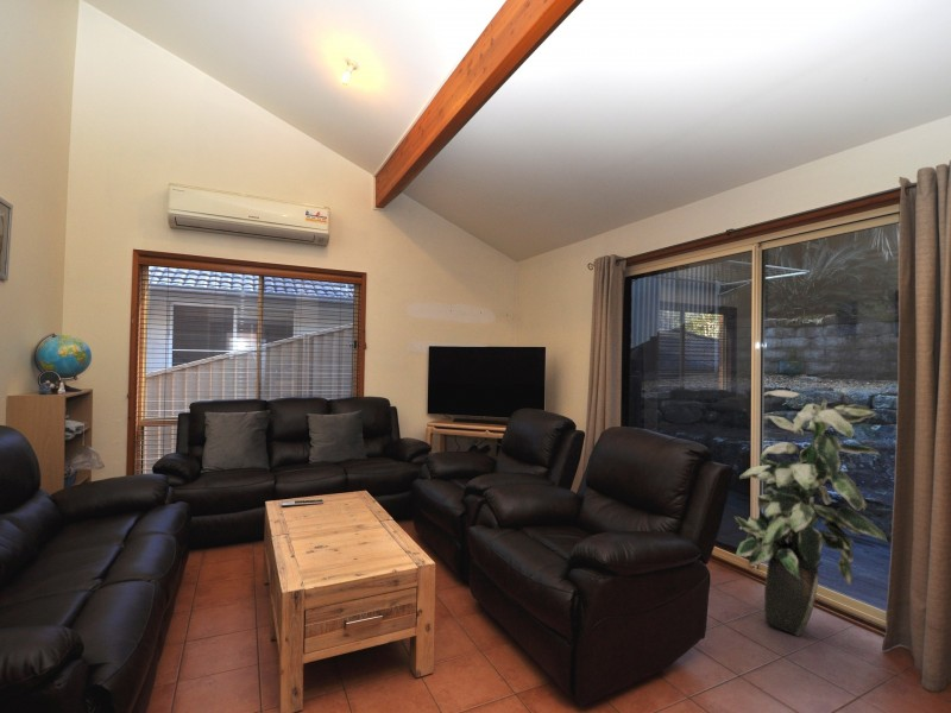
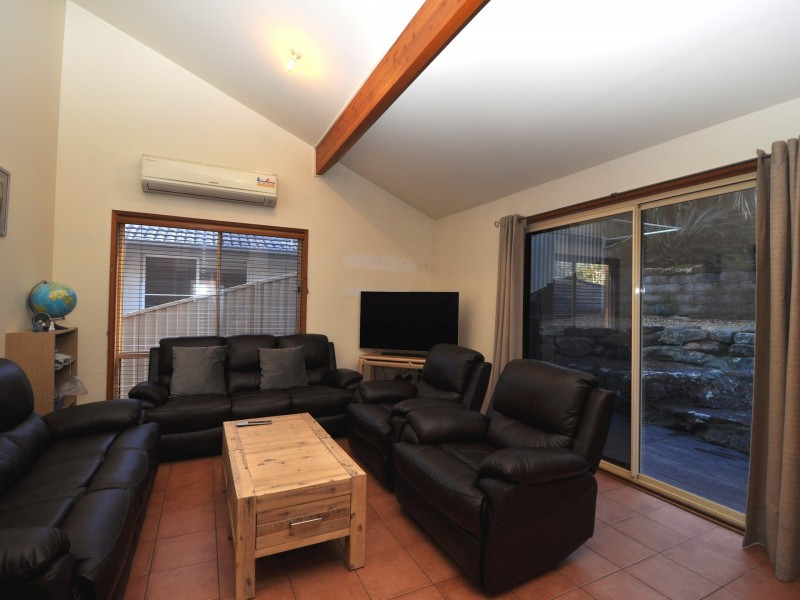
- indoor plant (798, 507)
